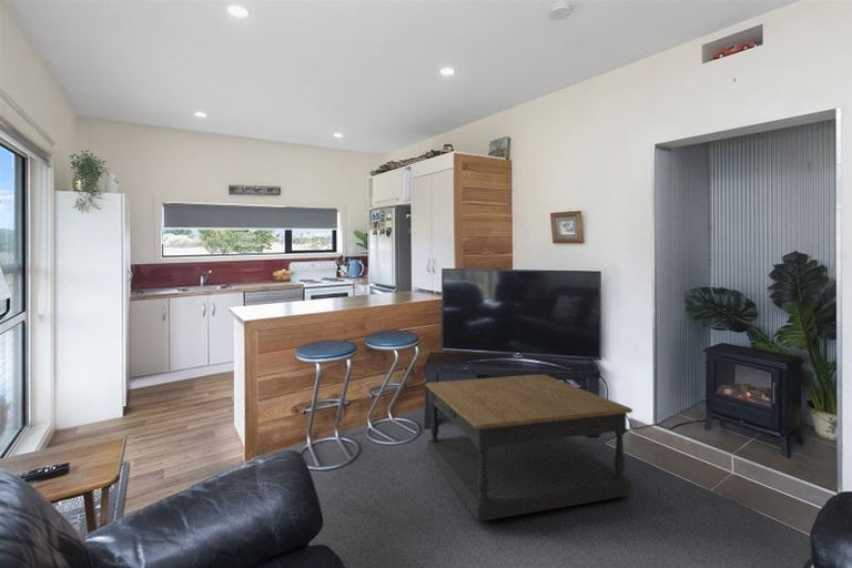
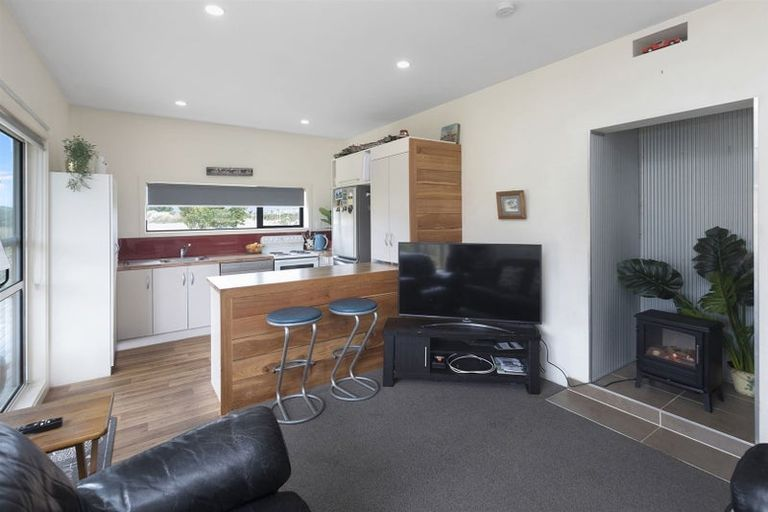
- coffee table (517, 432)
